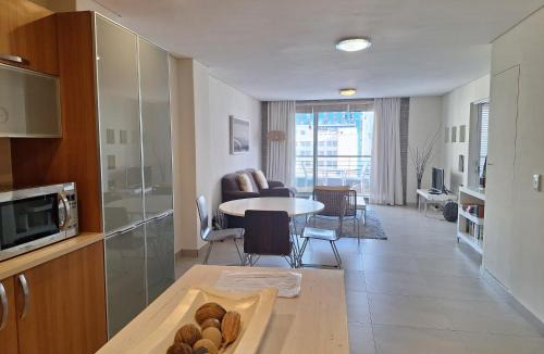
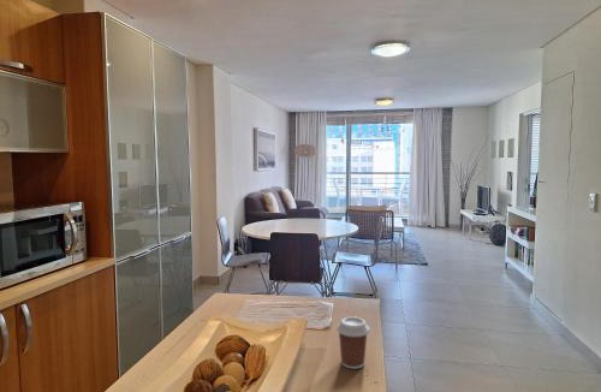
+ coffee cup (352, 341)
